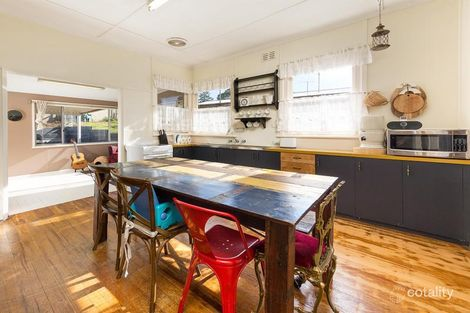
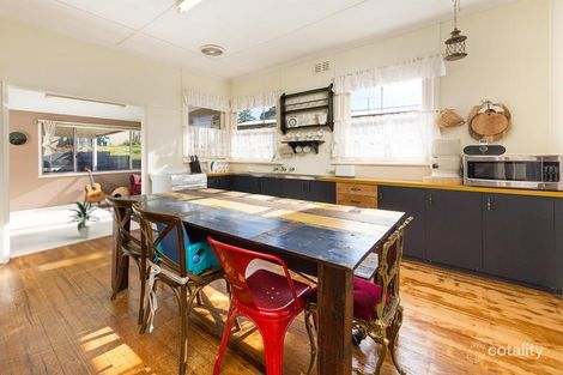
+ indoor plant (83, 217)
